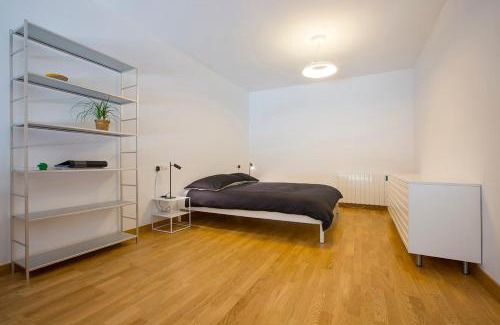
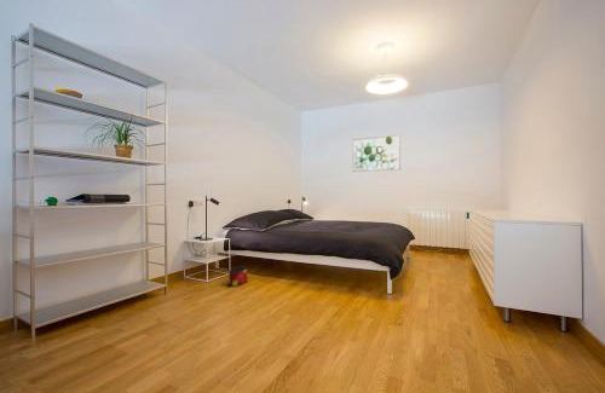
+ wall art (375, 154)
+ bag (237, 274)
